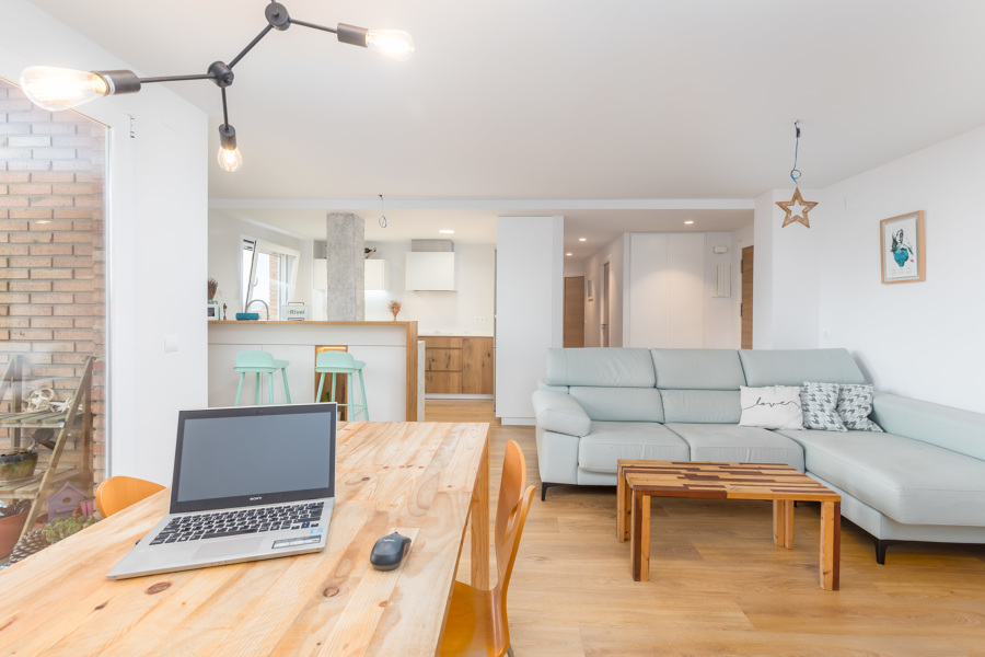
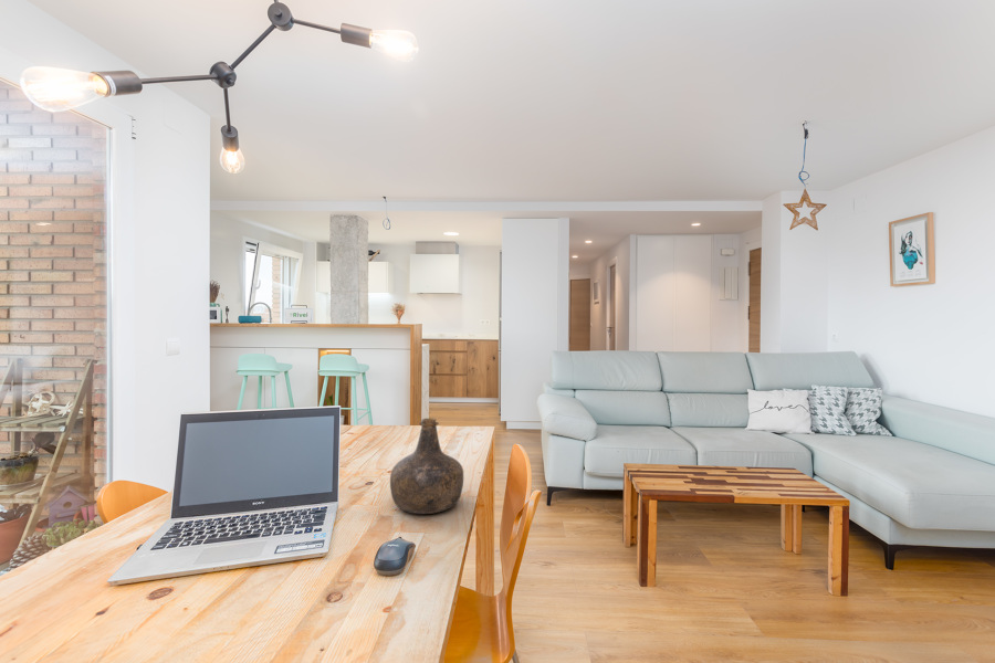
+ bottle (427, 462)
